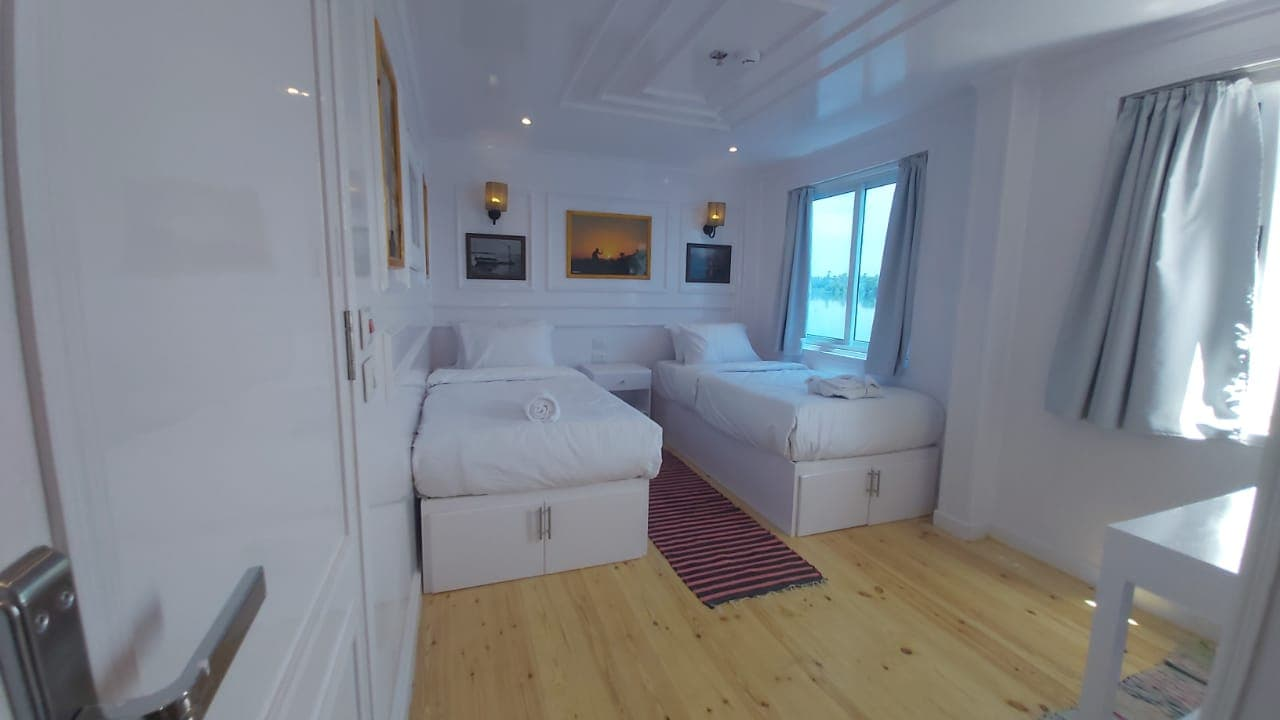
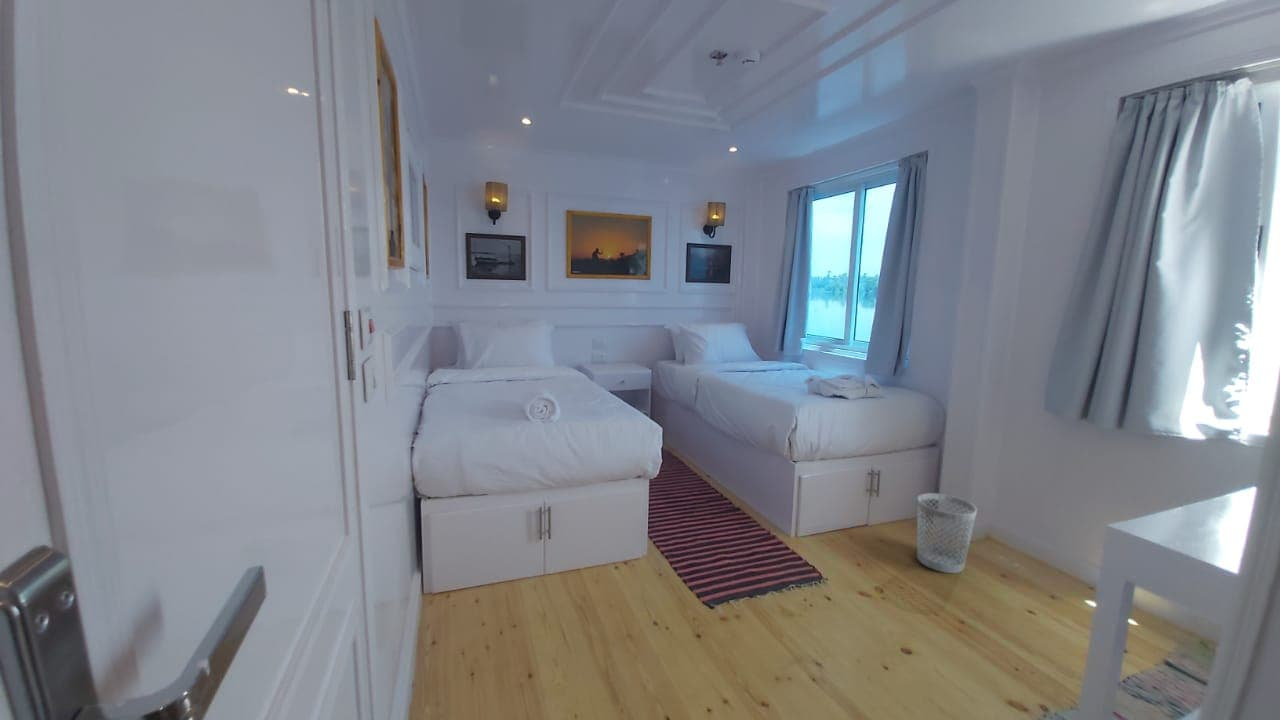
+ wastebasket (943, 533)
